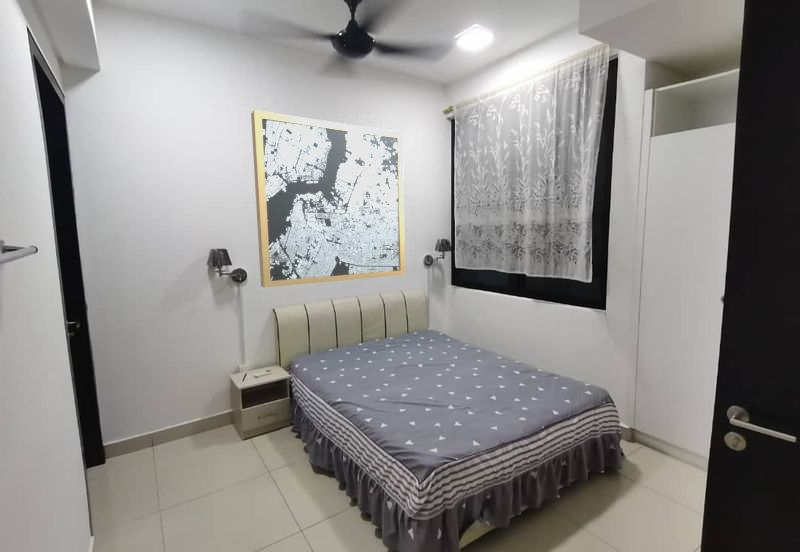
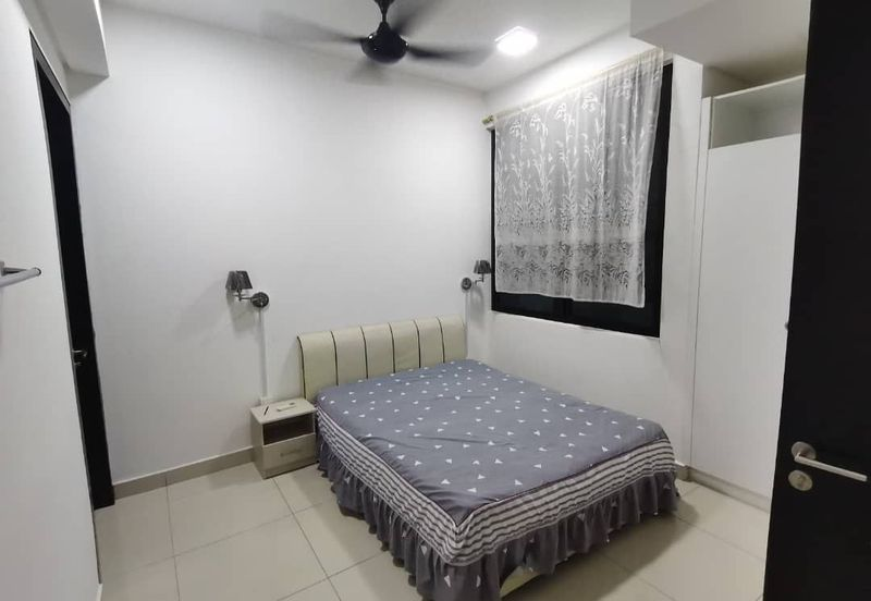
- wall art (337, 203)
